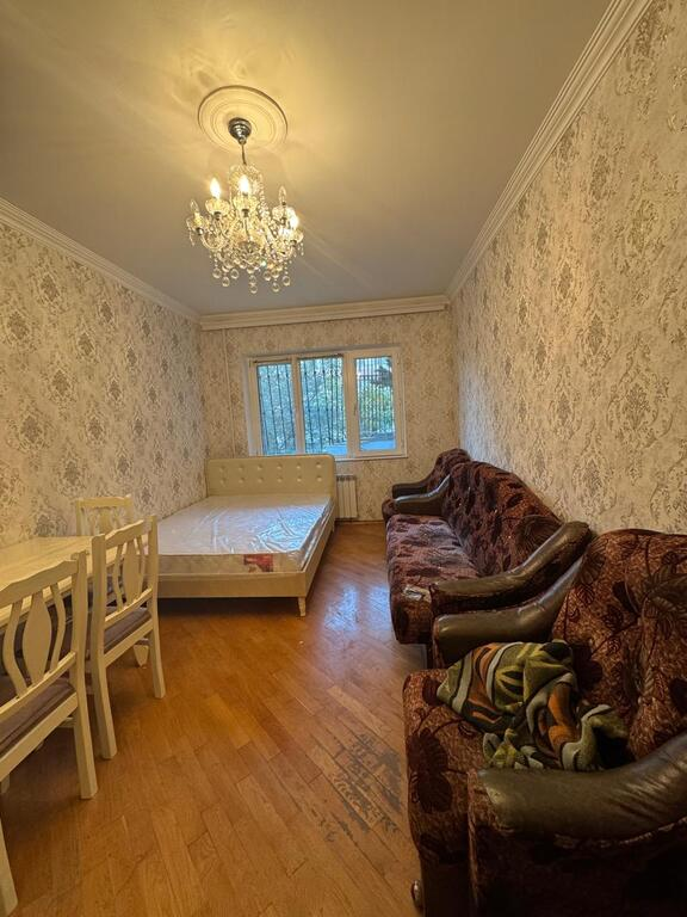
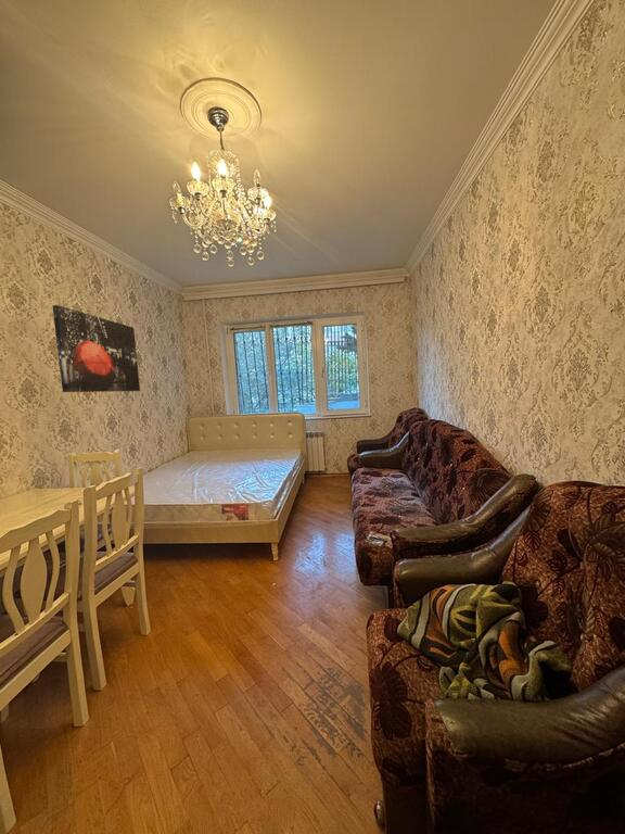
+ wall art (103, 354)
